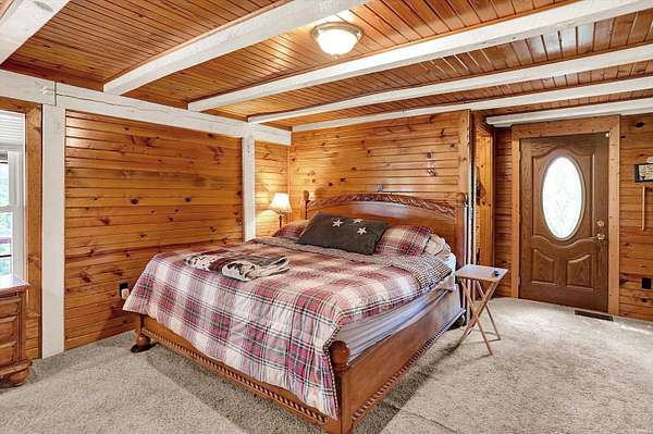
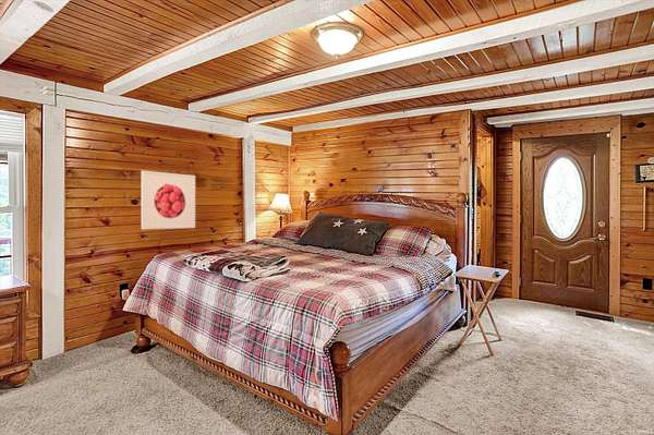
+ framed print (169, 201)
